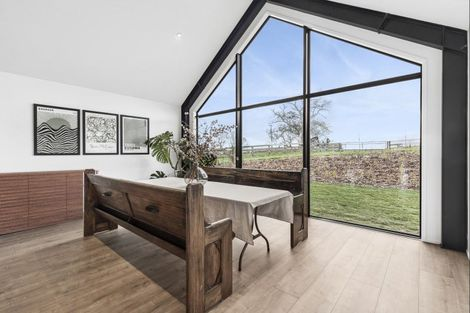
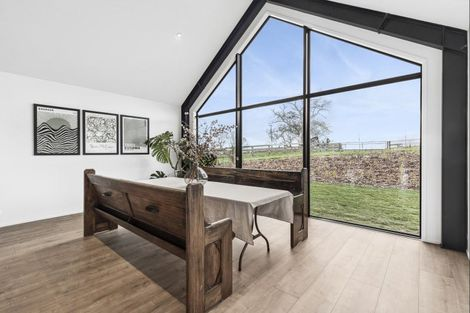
- sideboard (44, 197)
